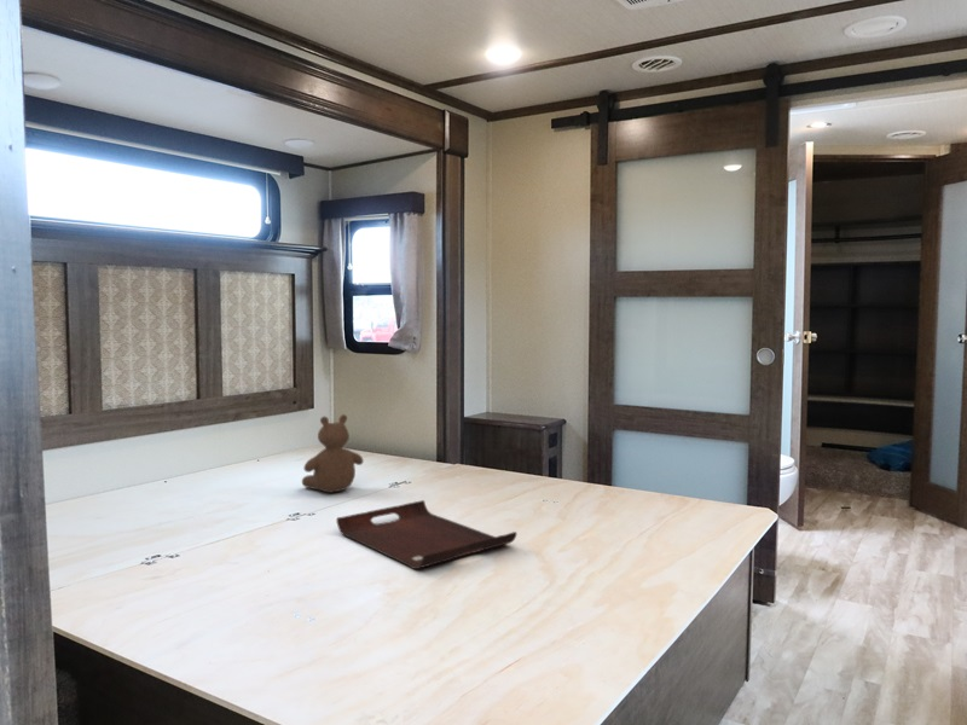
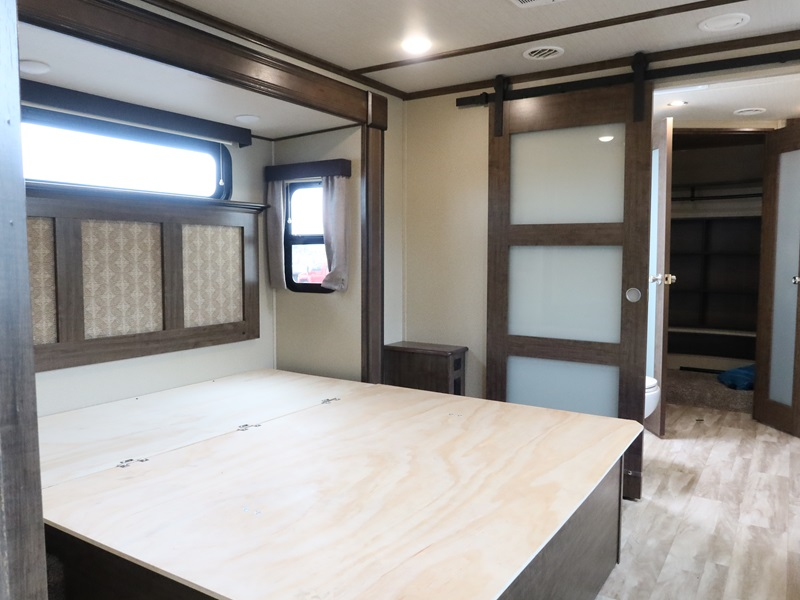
- serving tray (423, 532)
- teddy bear (329, 452)
